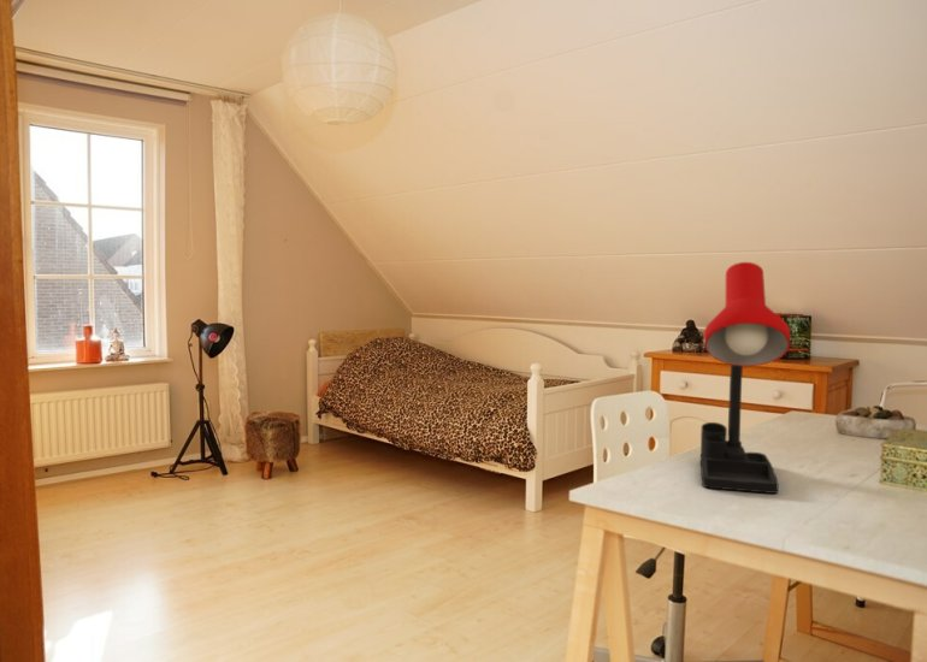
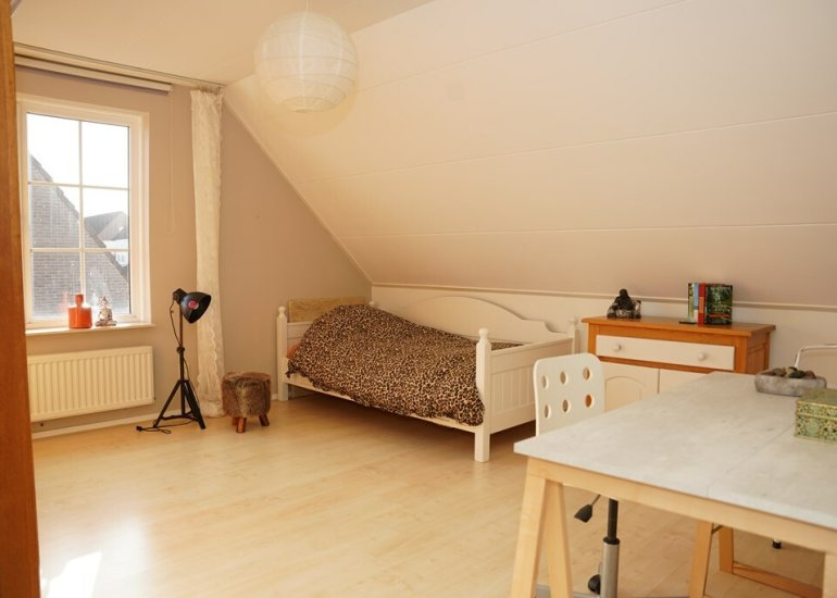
- desk lamp (740, 372)
